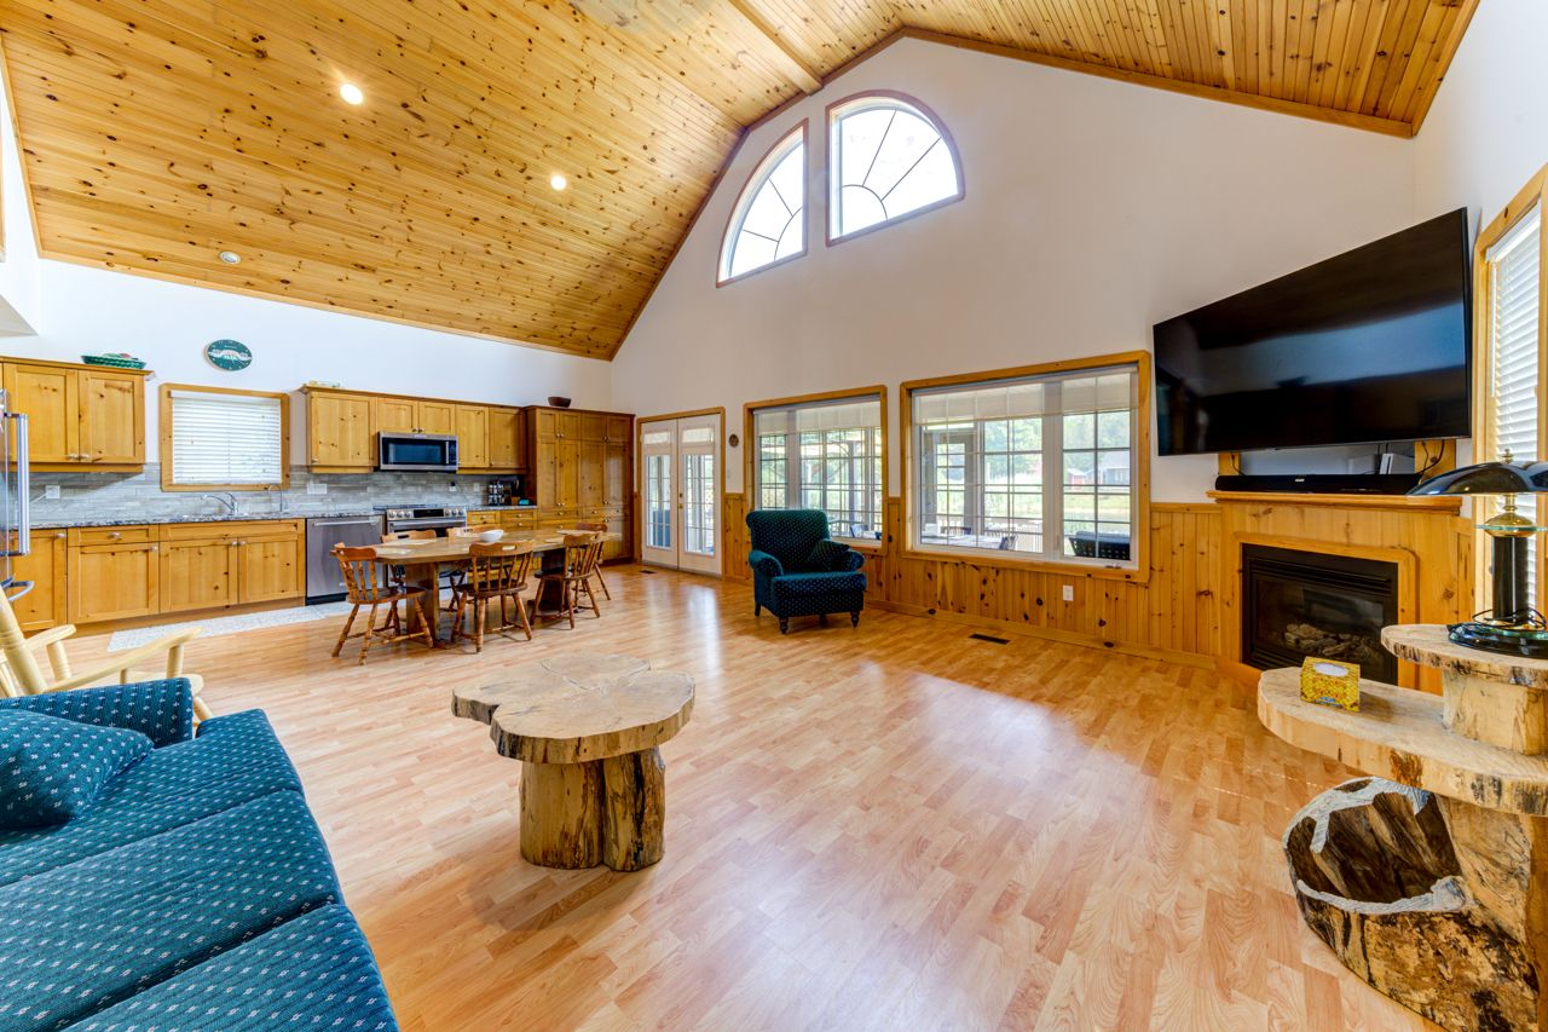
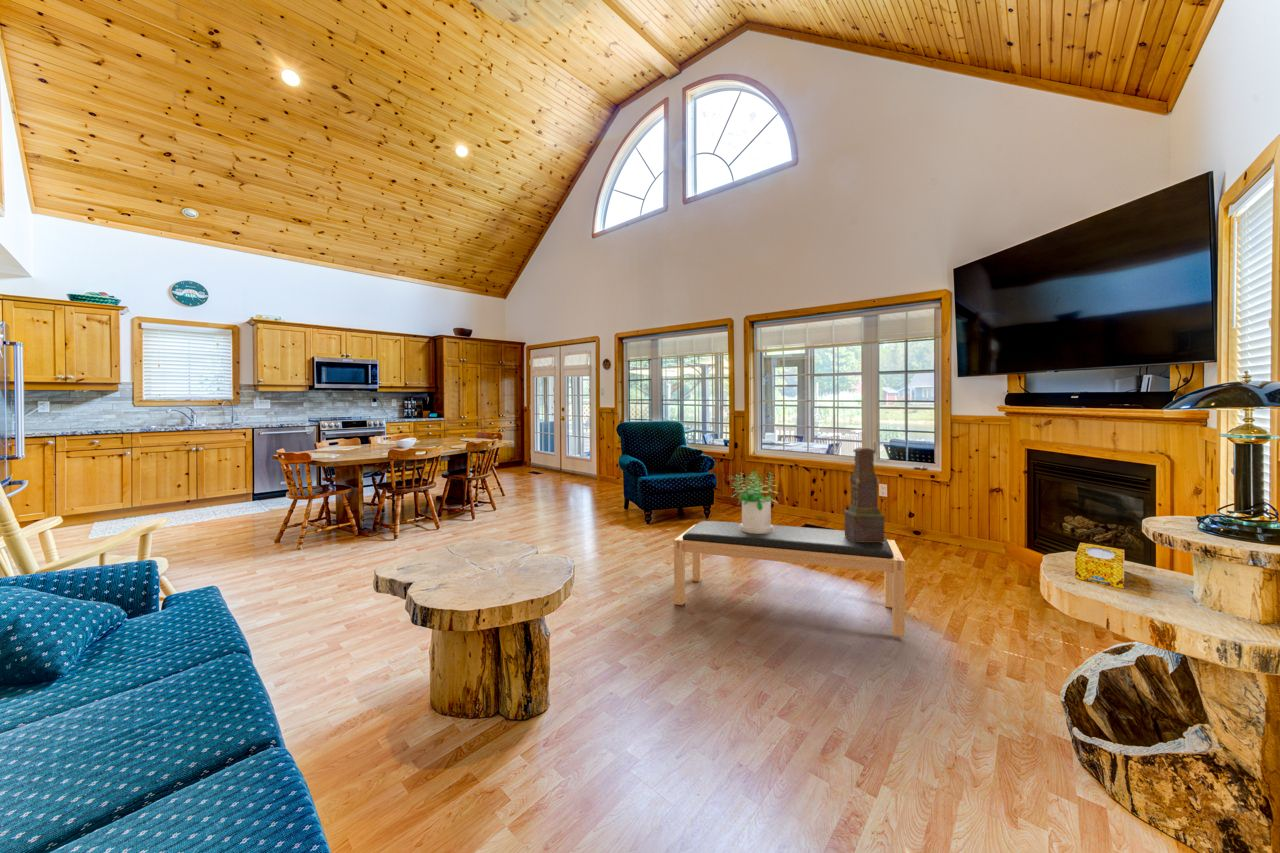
+ clock tower (863, 493)
+ bench (783, 561)
+ potted plant (752, 500)
